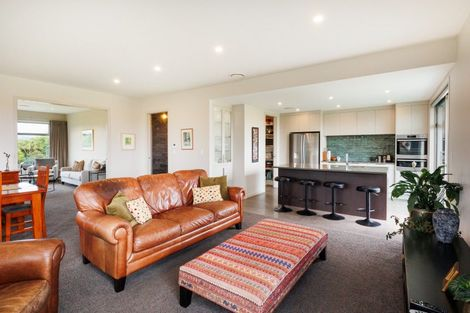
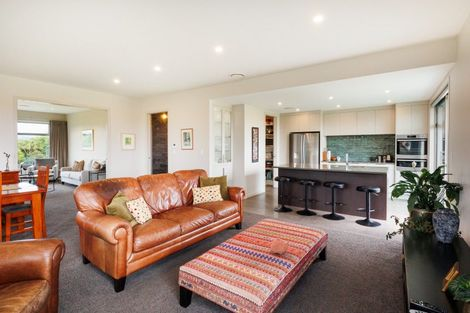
+ teapot (280, 245)
